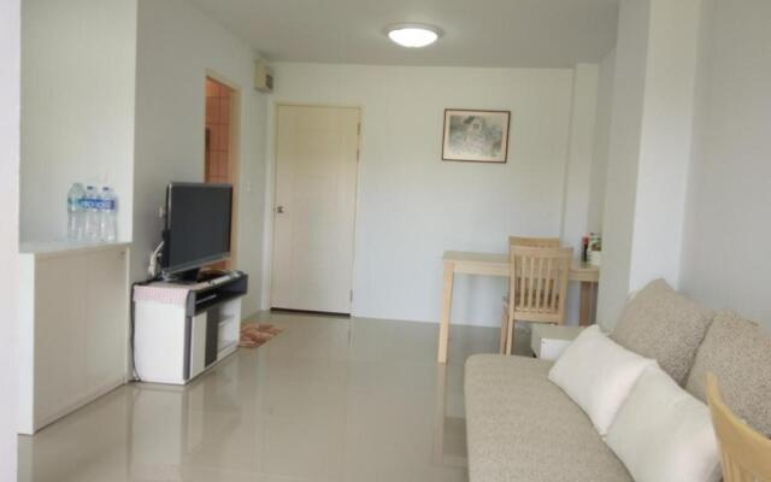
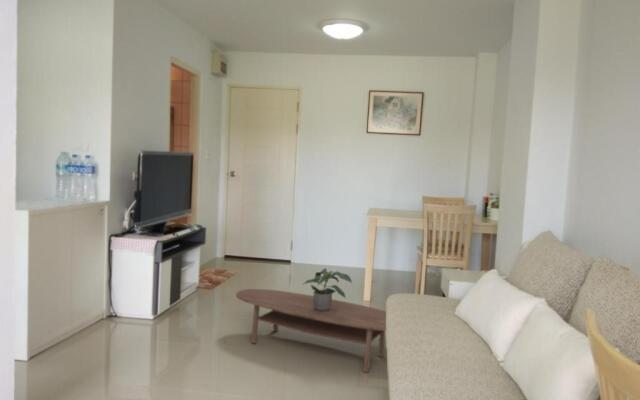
+ coffee table (317, 328)
+ potted plant (326, 289)
